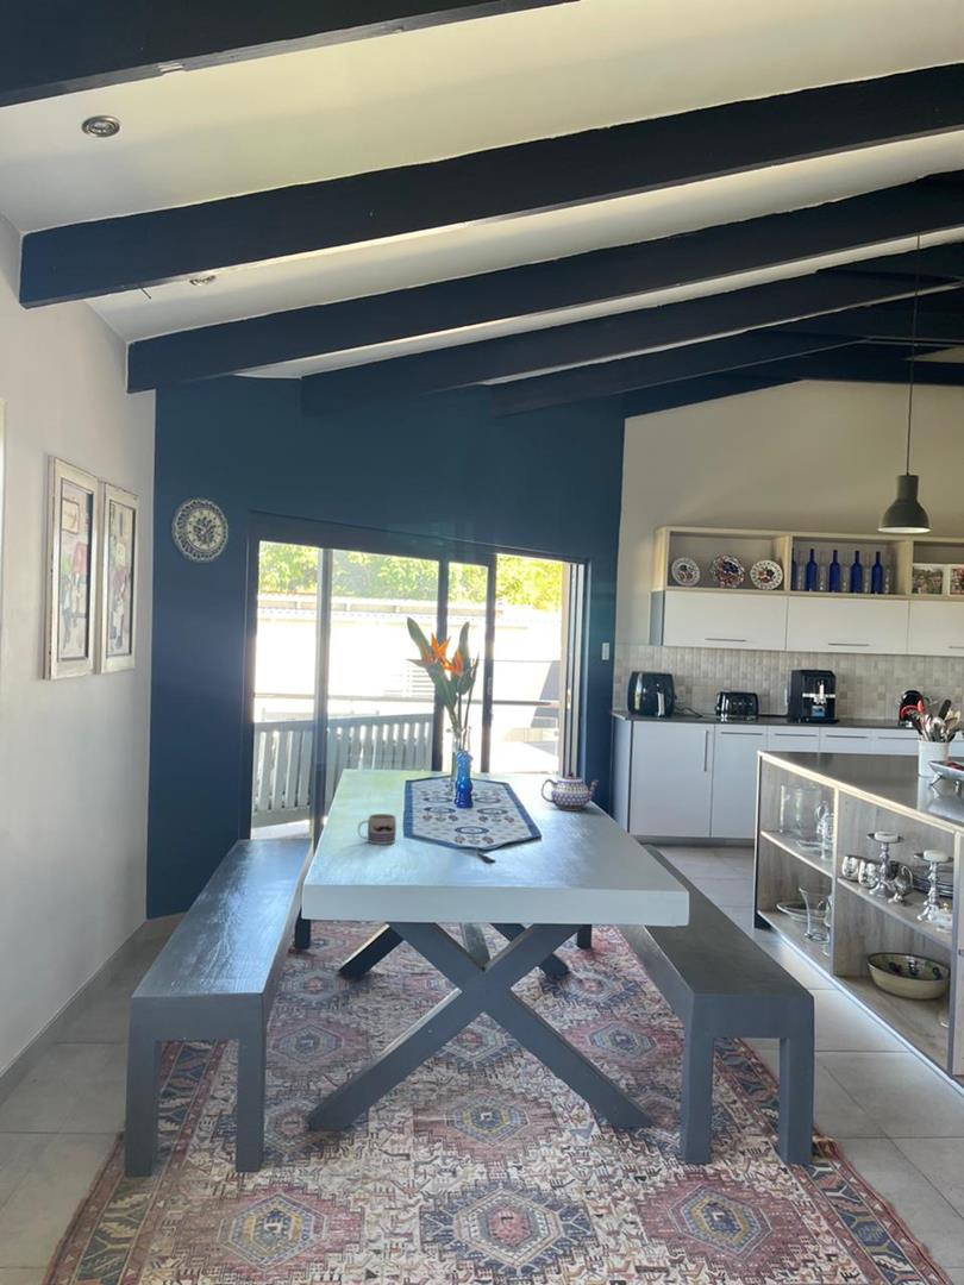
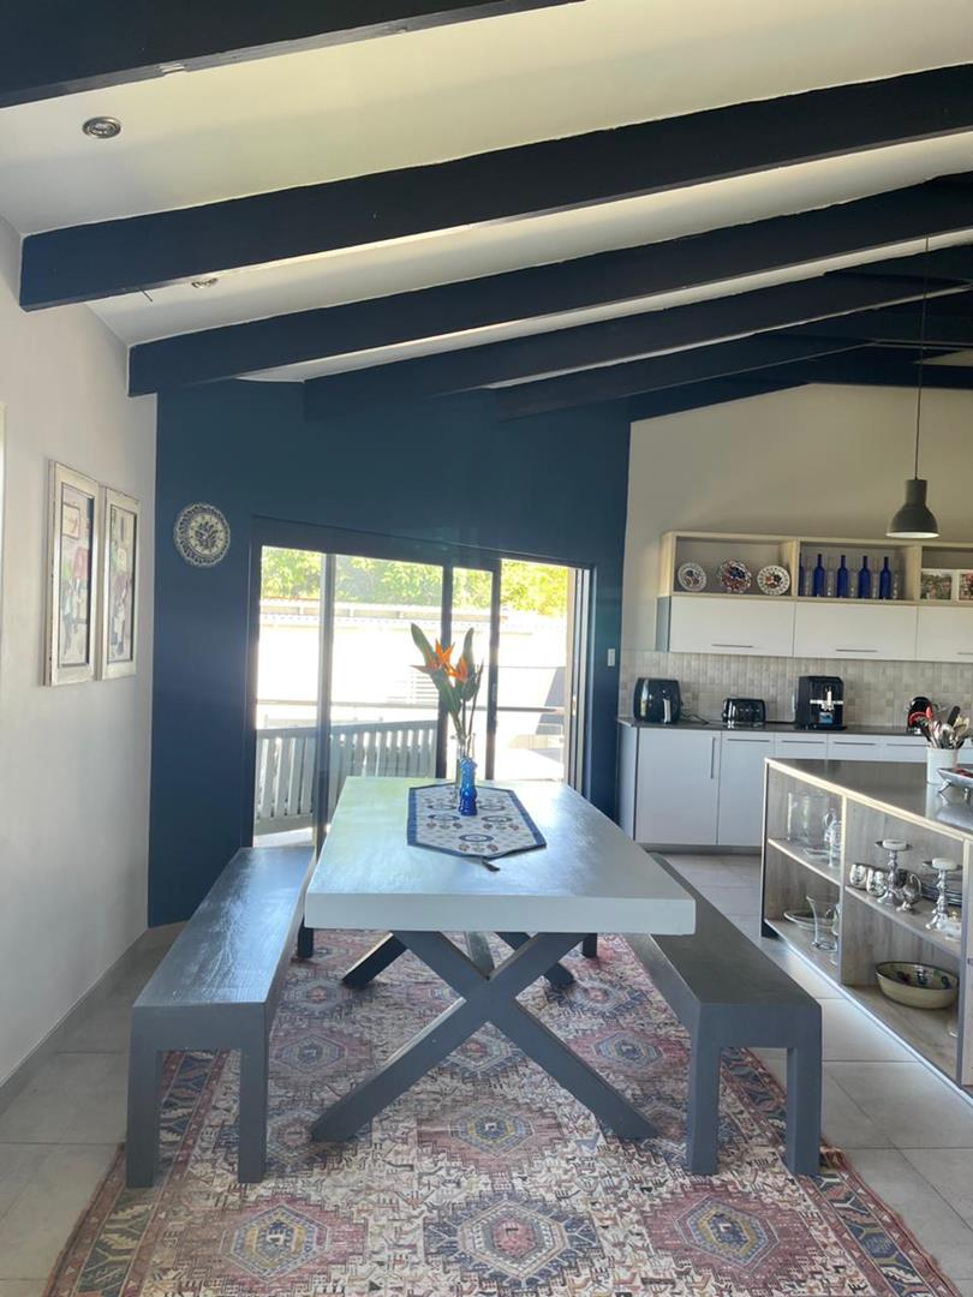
- teapot (570, 789)
- mug (376, 828)
